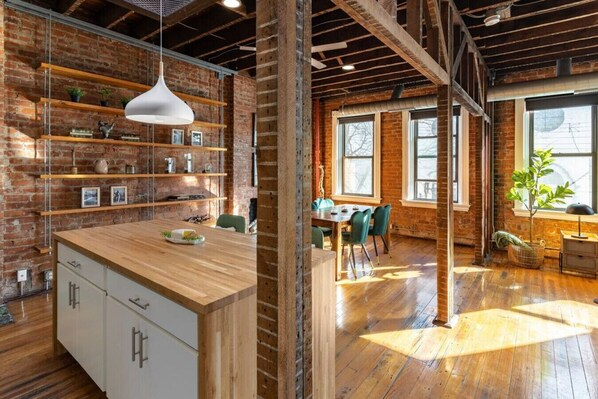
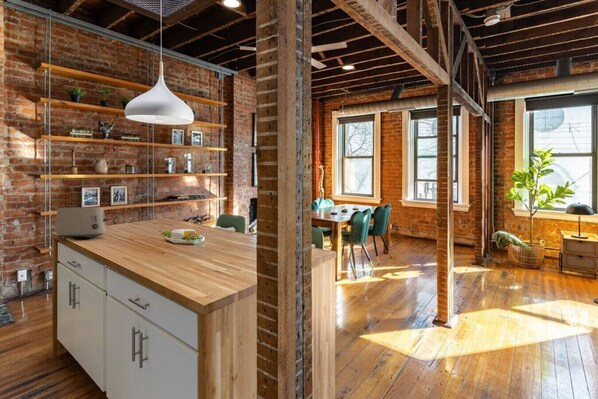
+ toaster (81, 222)
